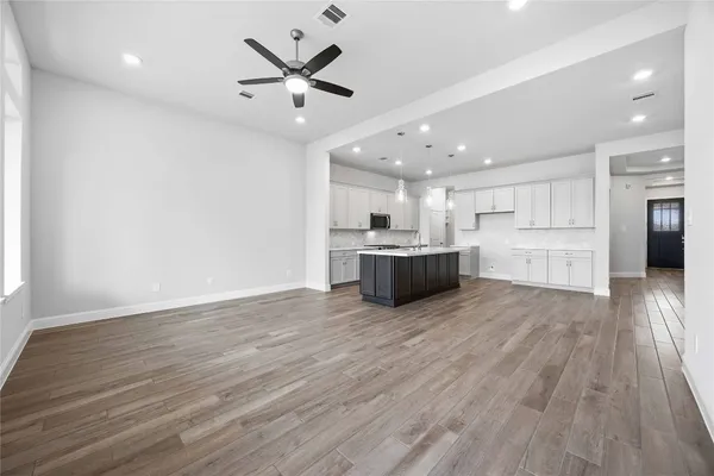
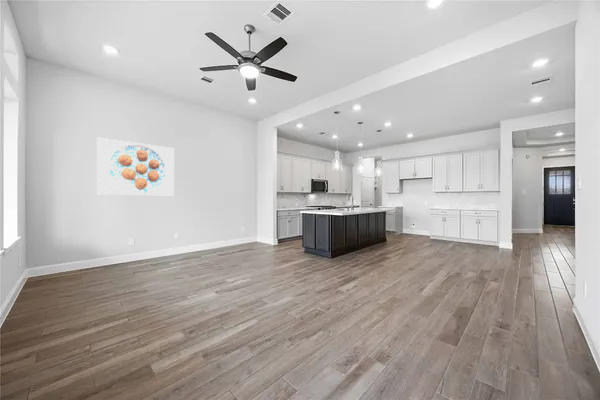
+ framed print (139, 169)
